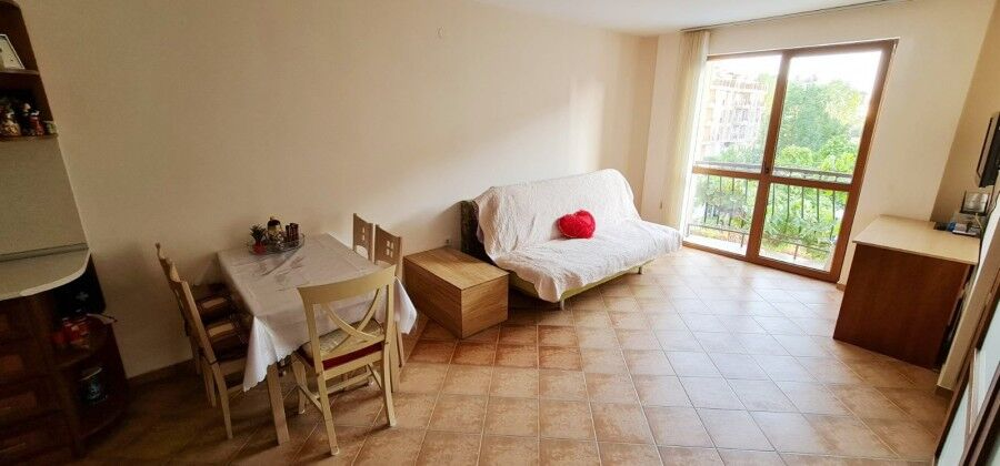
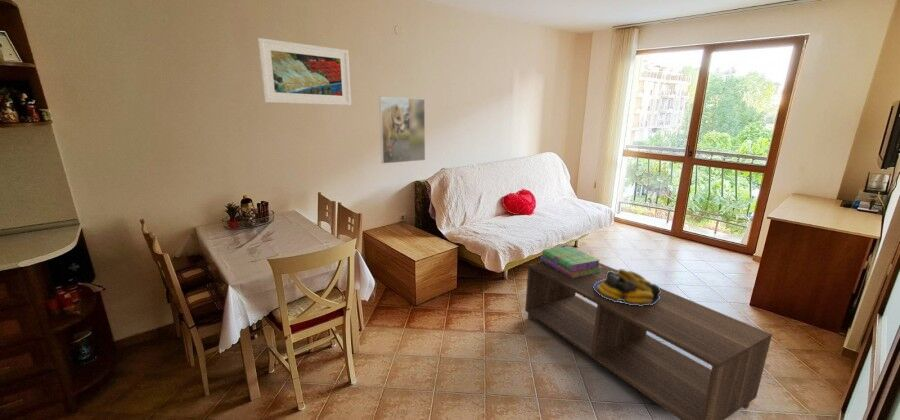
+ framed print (308, 74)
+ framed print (403, 130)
+ coffee table (622, 324)
+ fruit bowl (626, 282)
+ stack of books (570, 260)
